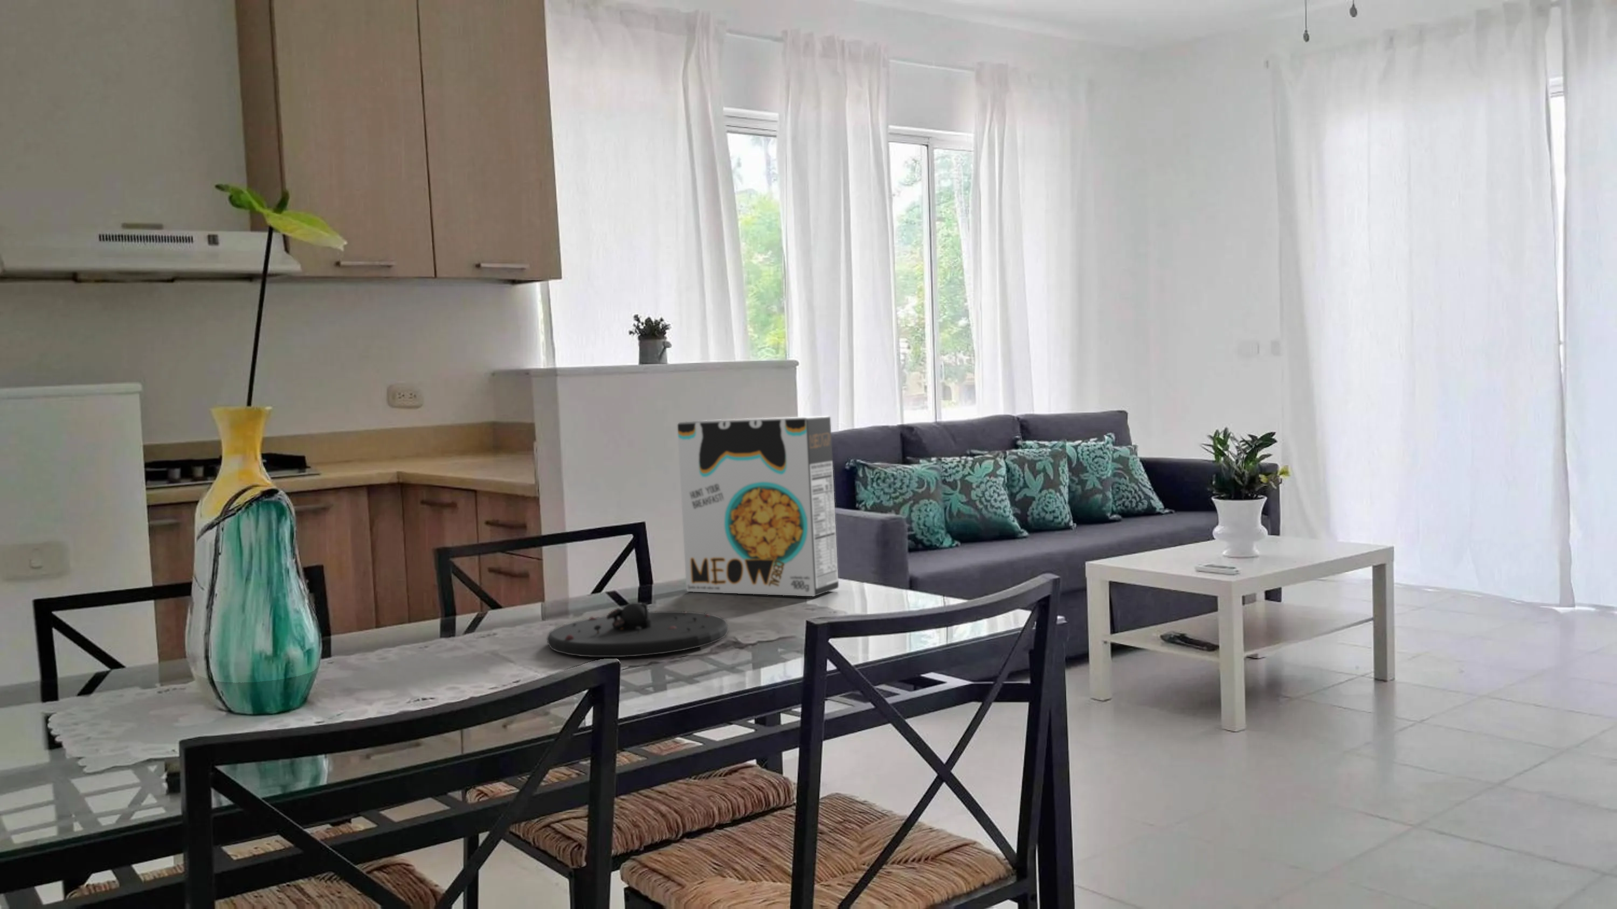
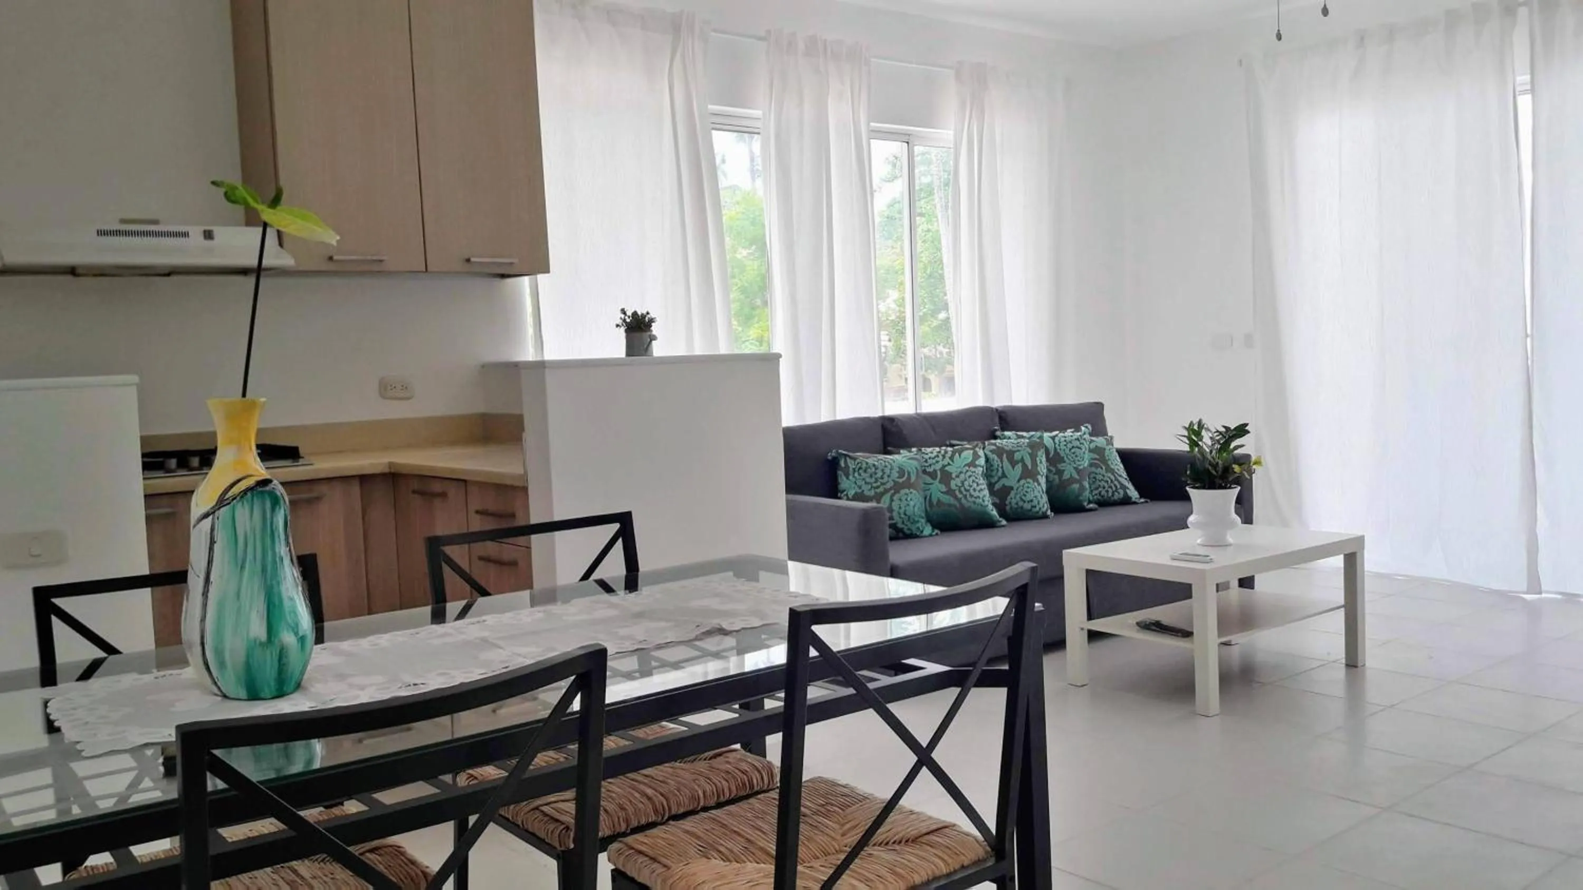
- cereal box (757, 505)
- plate (637, 619)
